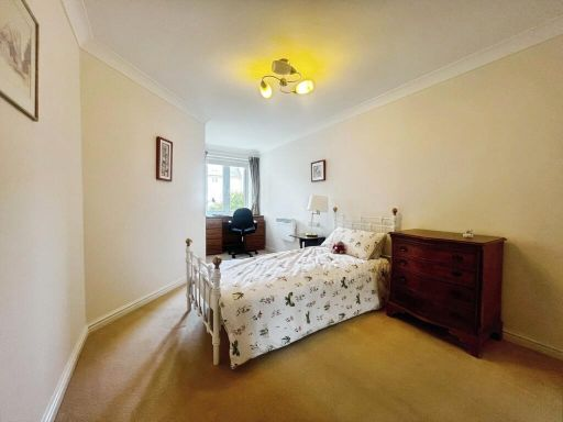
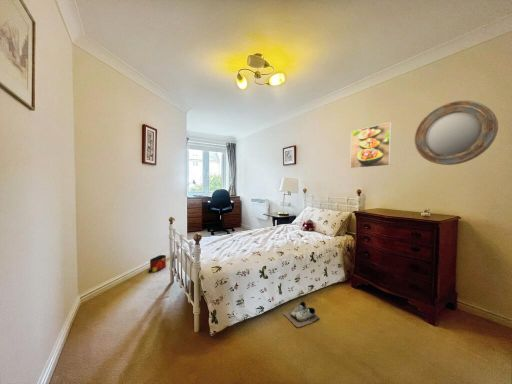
+ home mirror (451, 133)
+ bag (157, 262)
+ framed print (369, 147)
+ shoe (301, 310)
